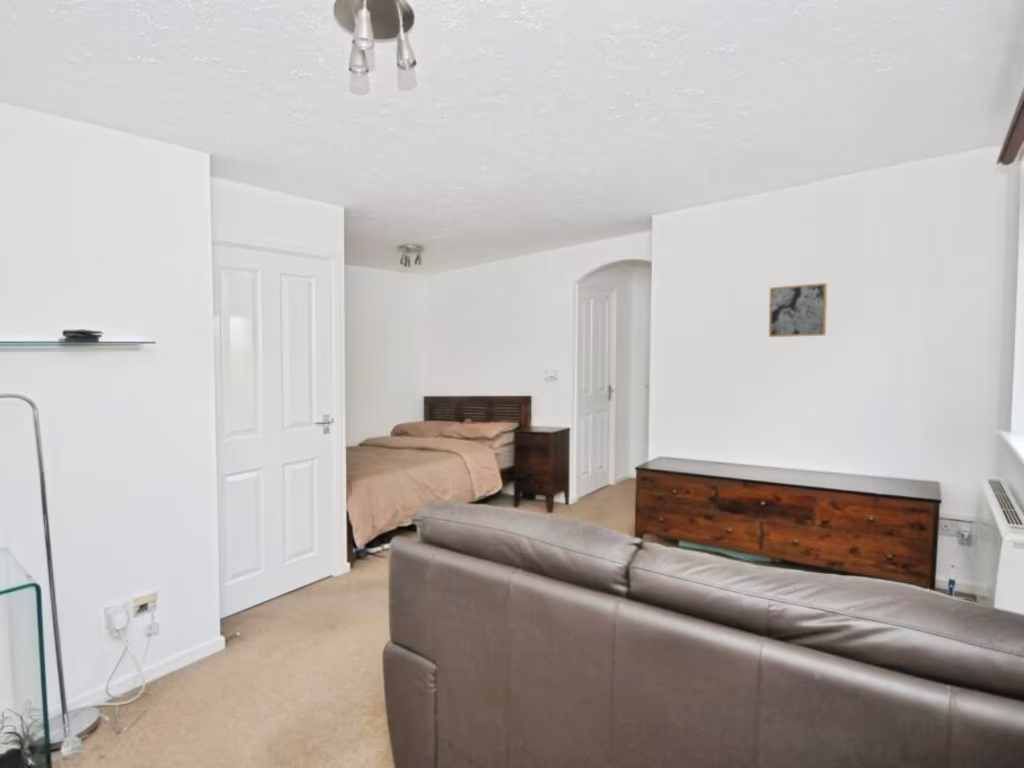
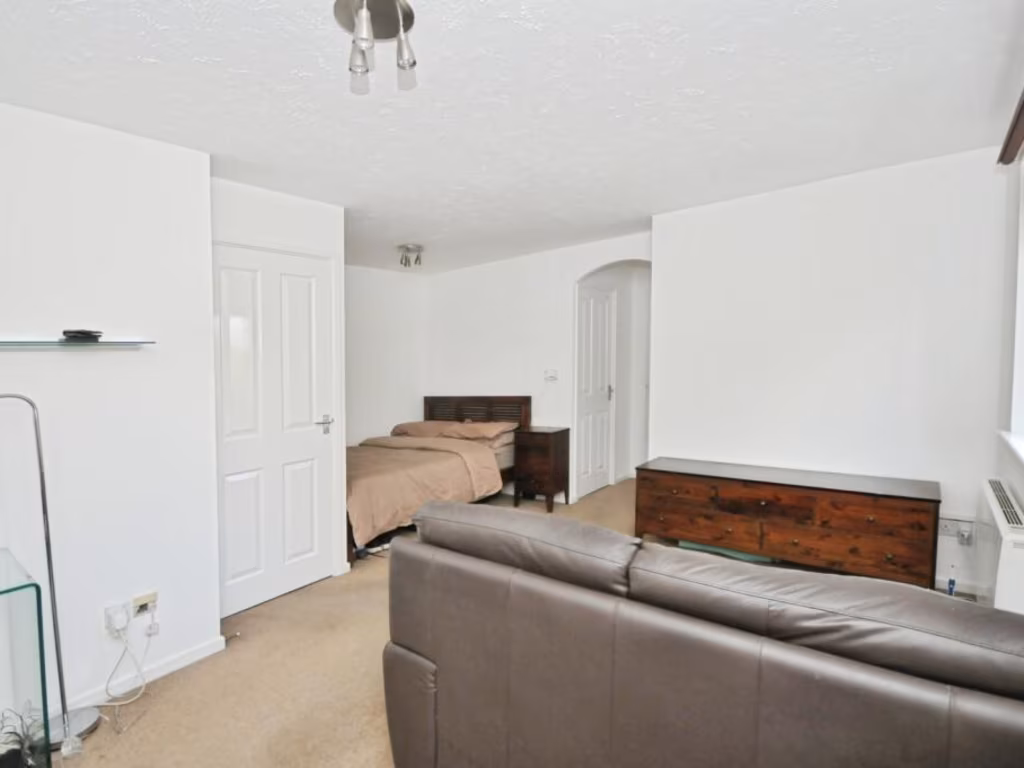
- wall art (797, 310)
